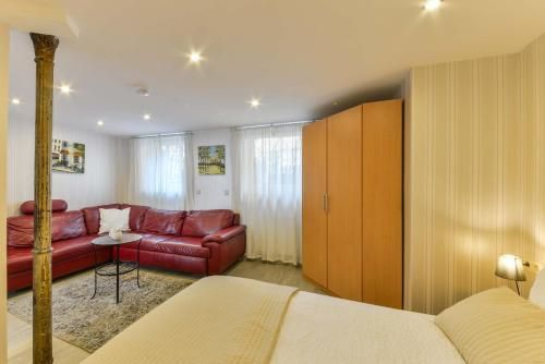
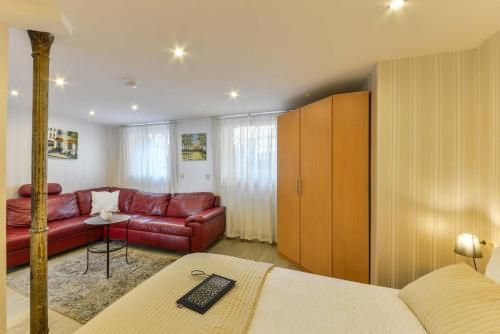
+ clutch bag (209, 288)
